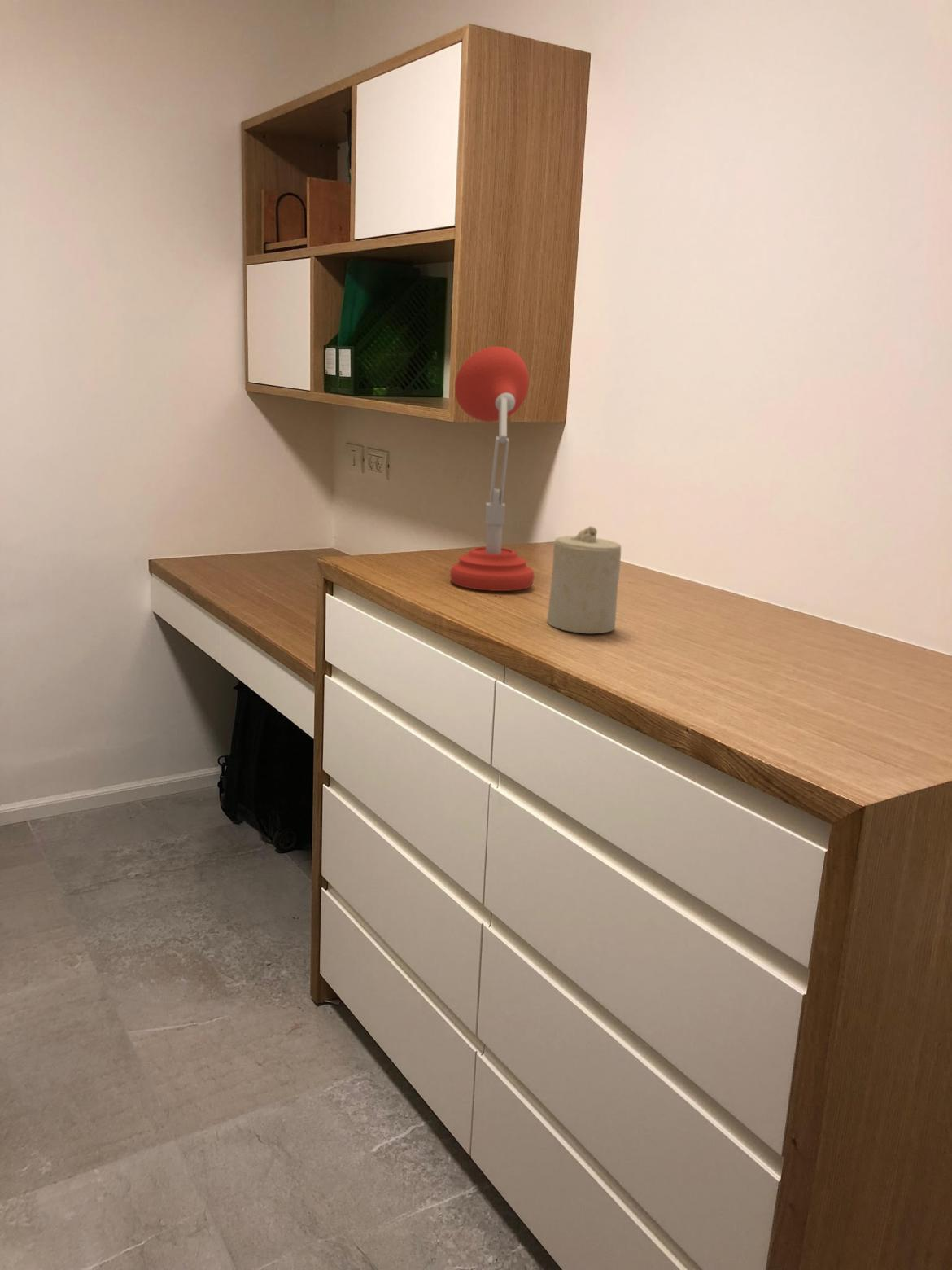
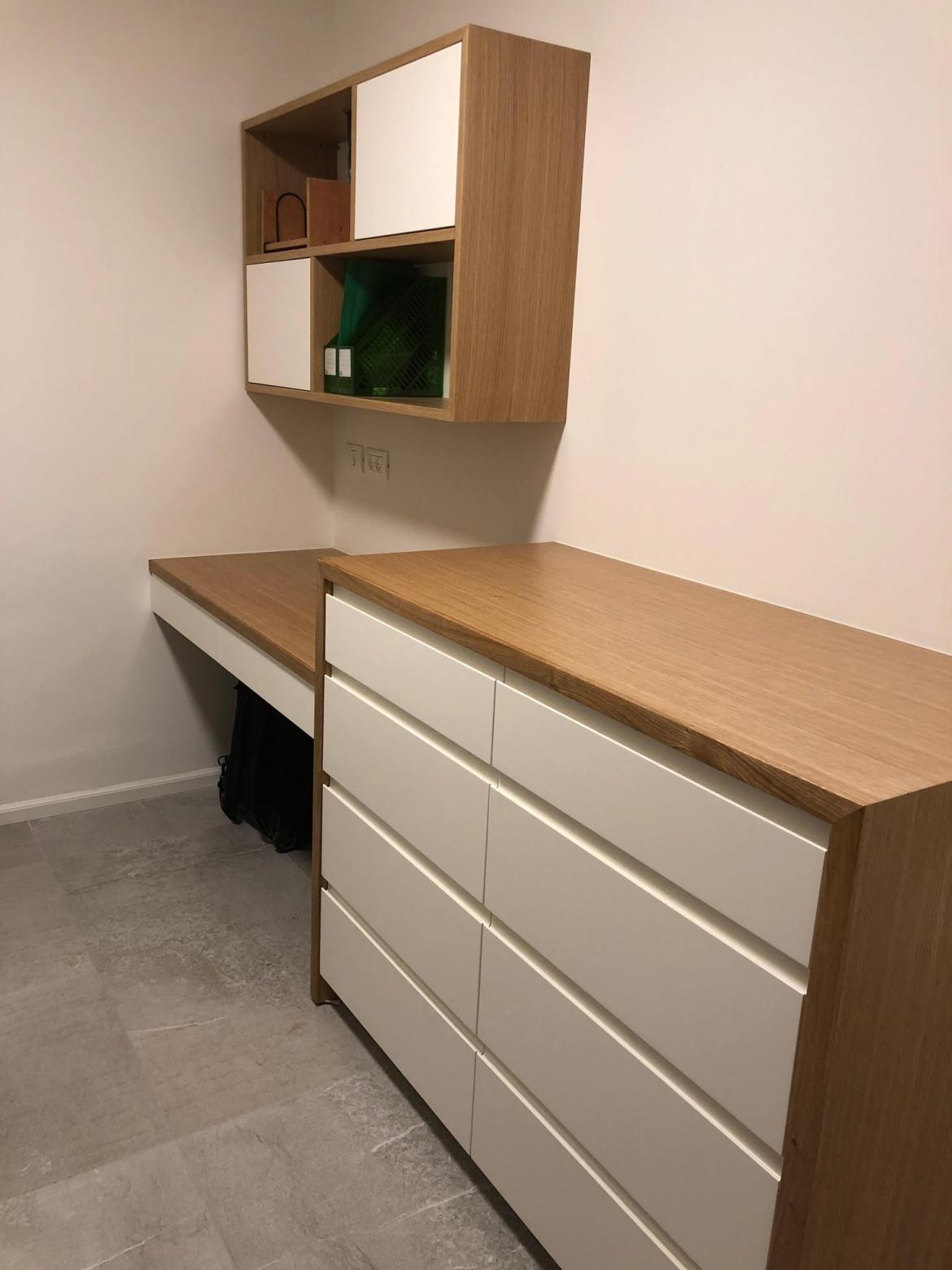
- candle (583, 575)
- desk lamp (495, 465)
